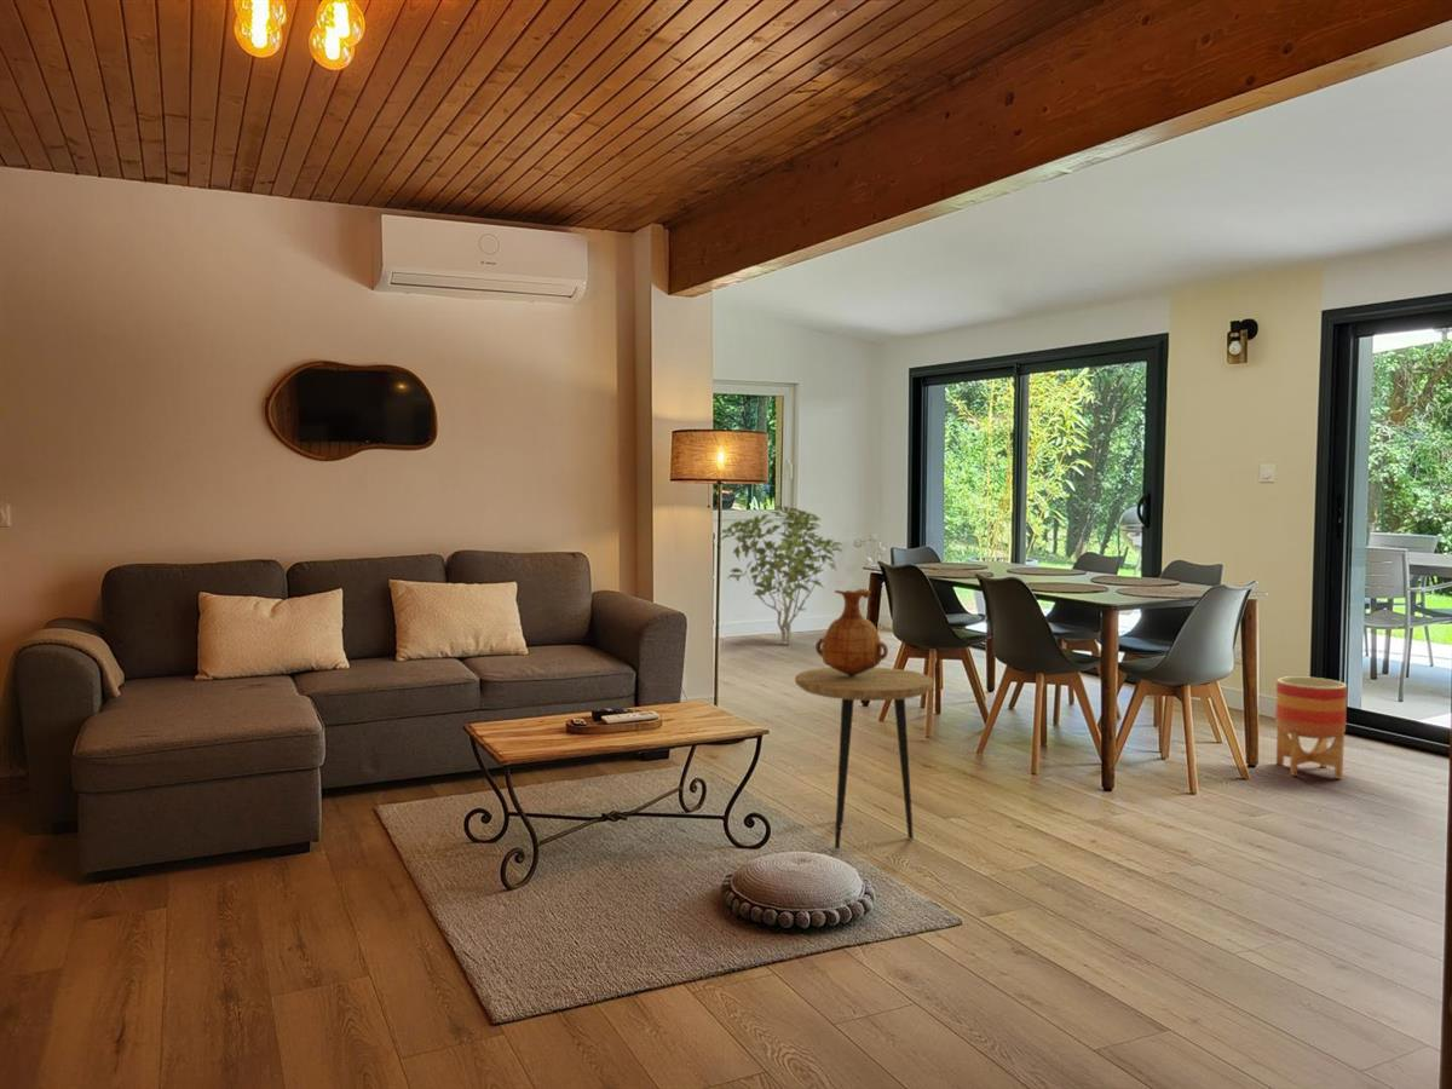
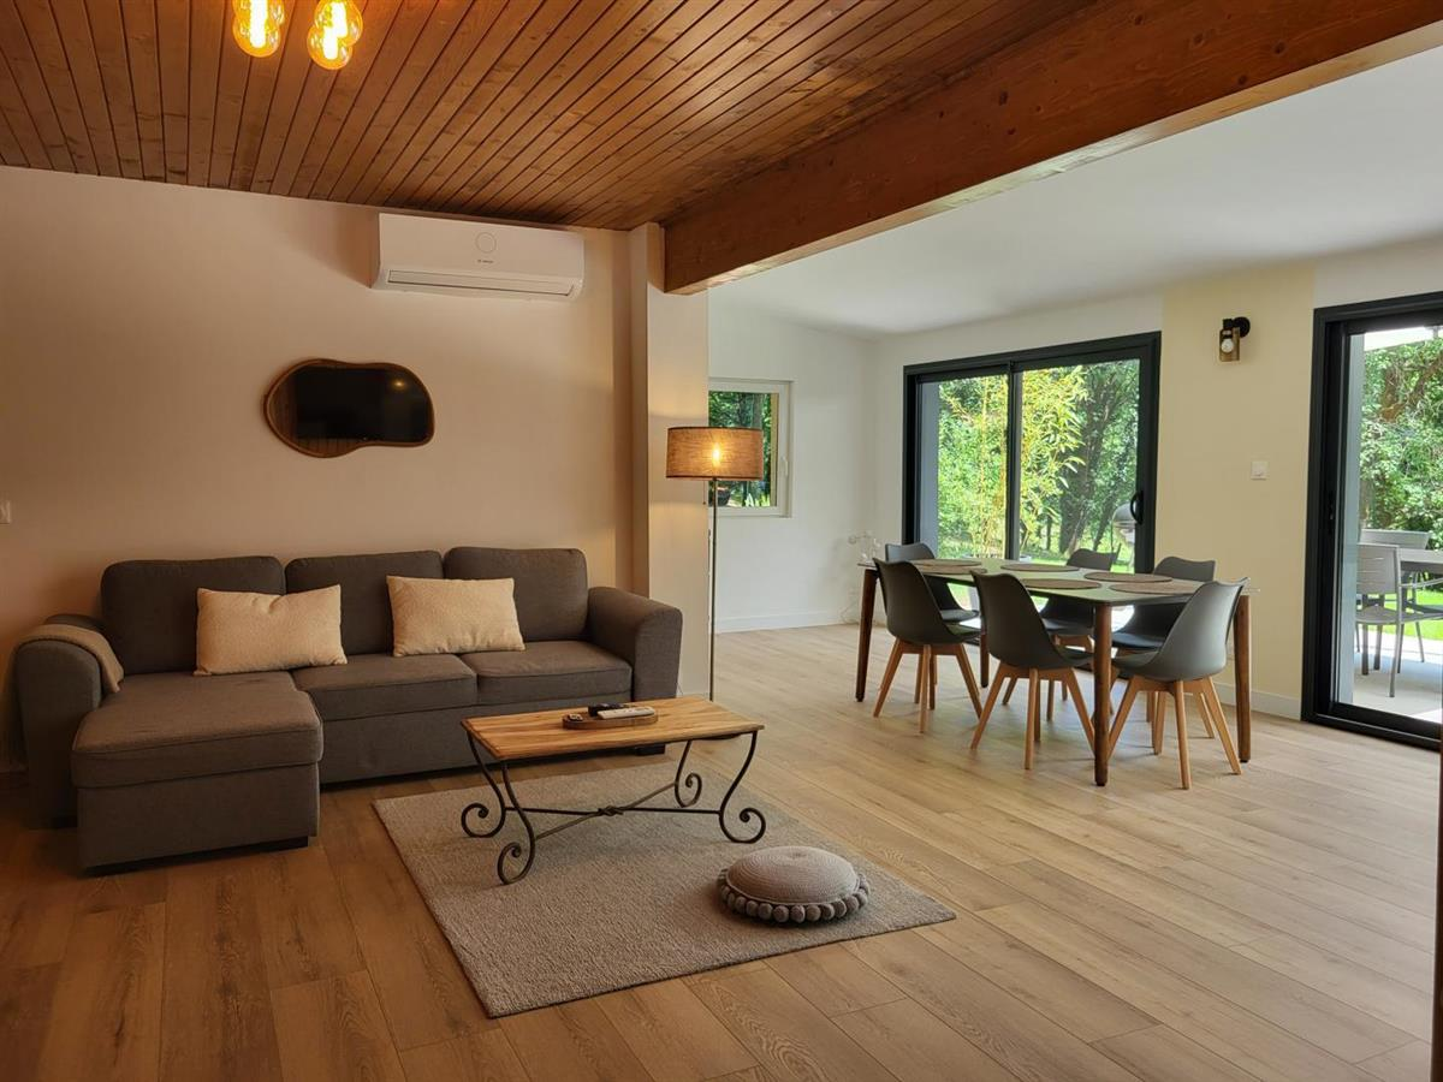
- side table (848, 756)
- vase (852, 632)
- shrub (784, 575)
- planter (1309, 726)
